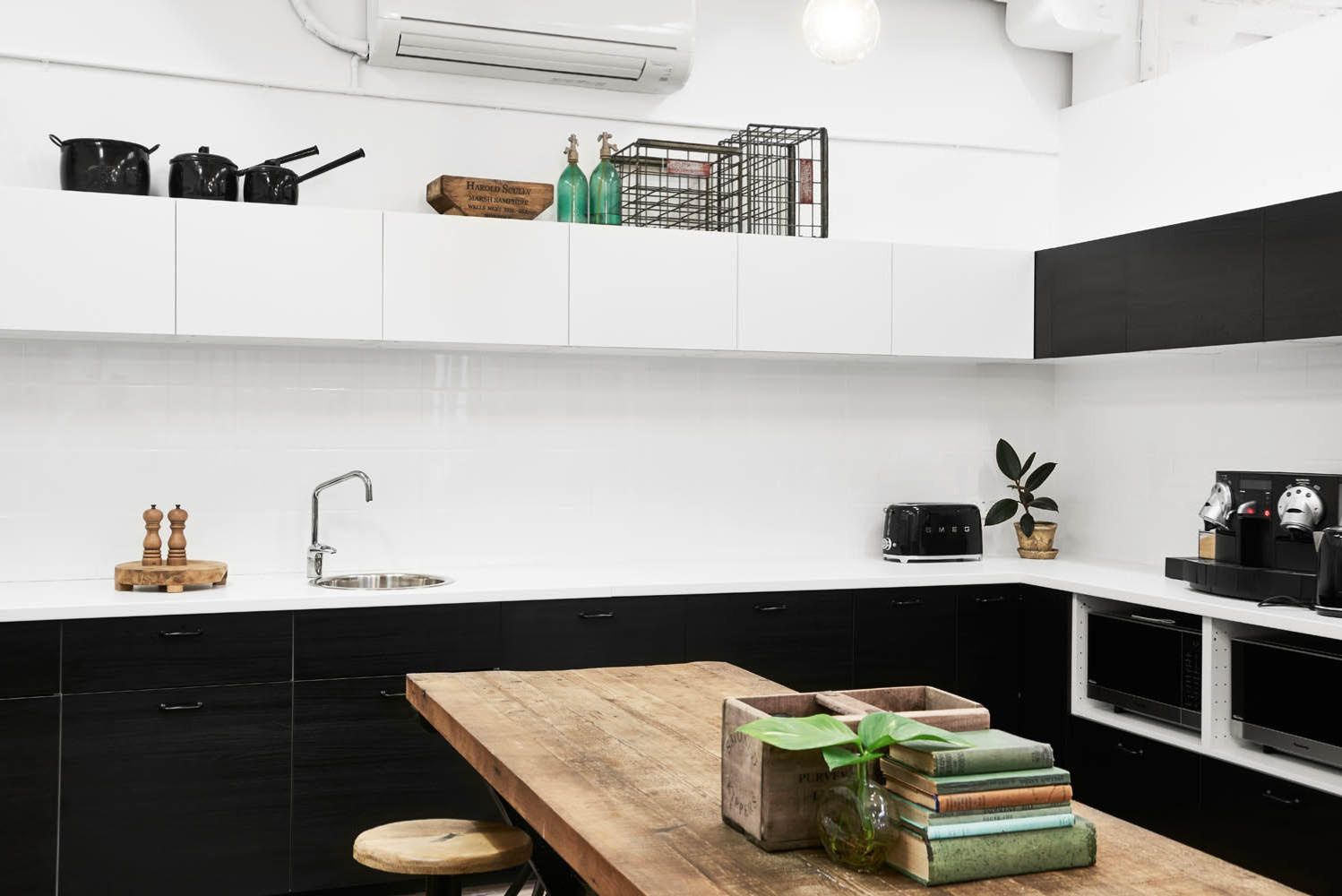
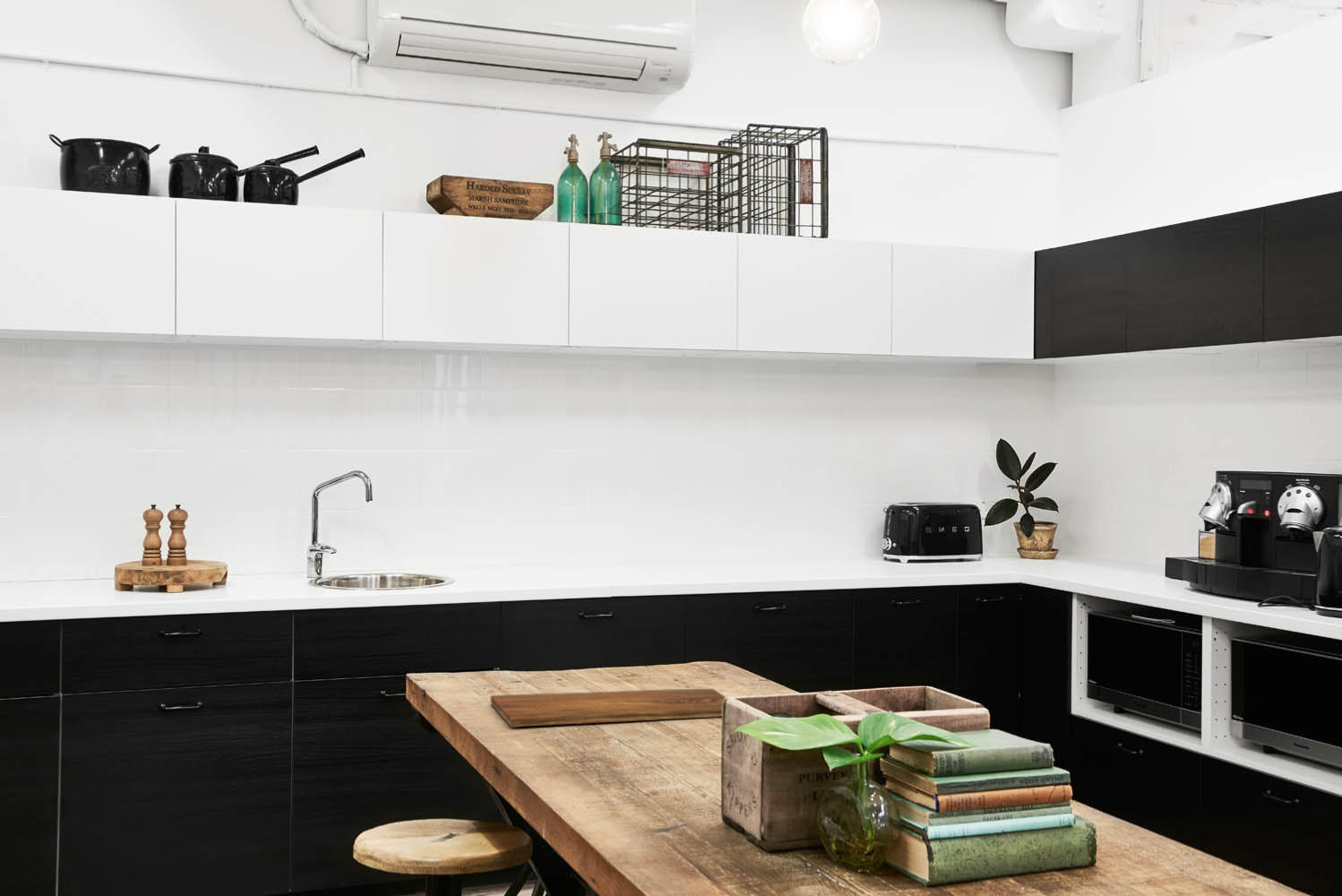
+ cutting board (615, 705)
